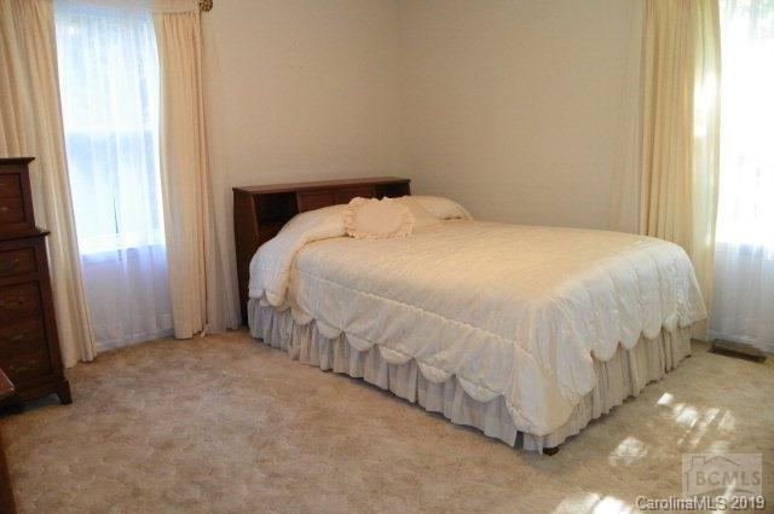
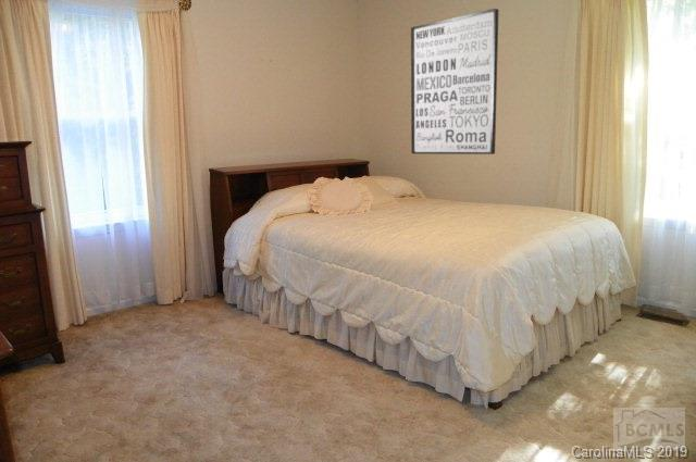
+ wall art (450, 87)
